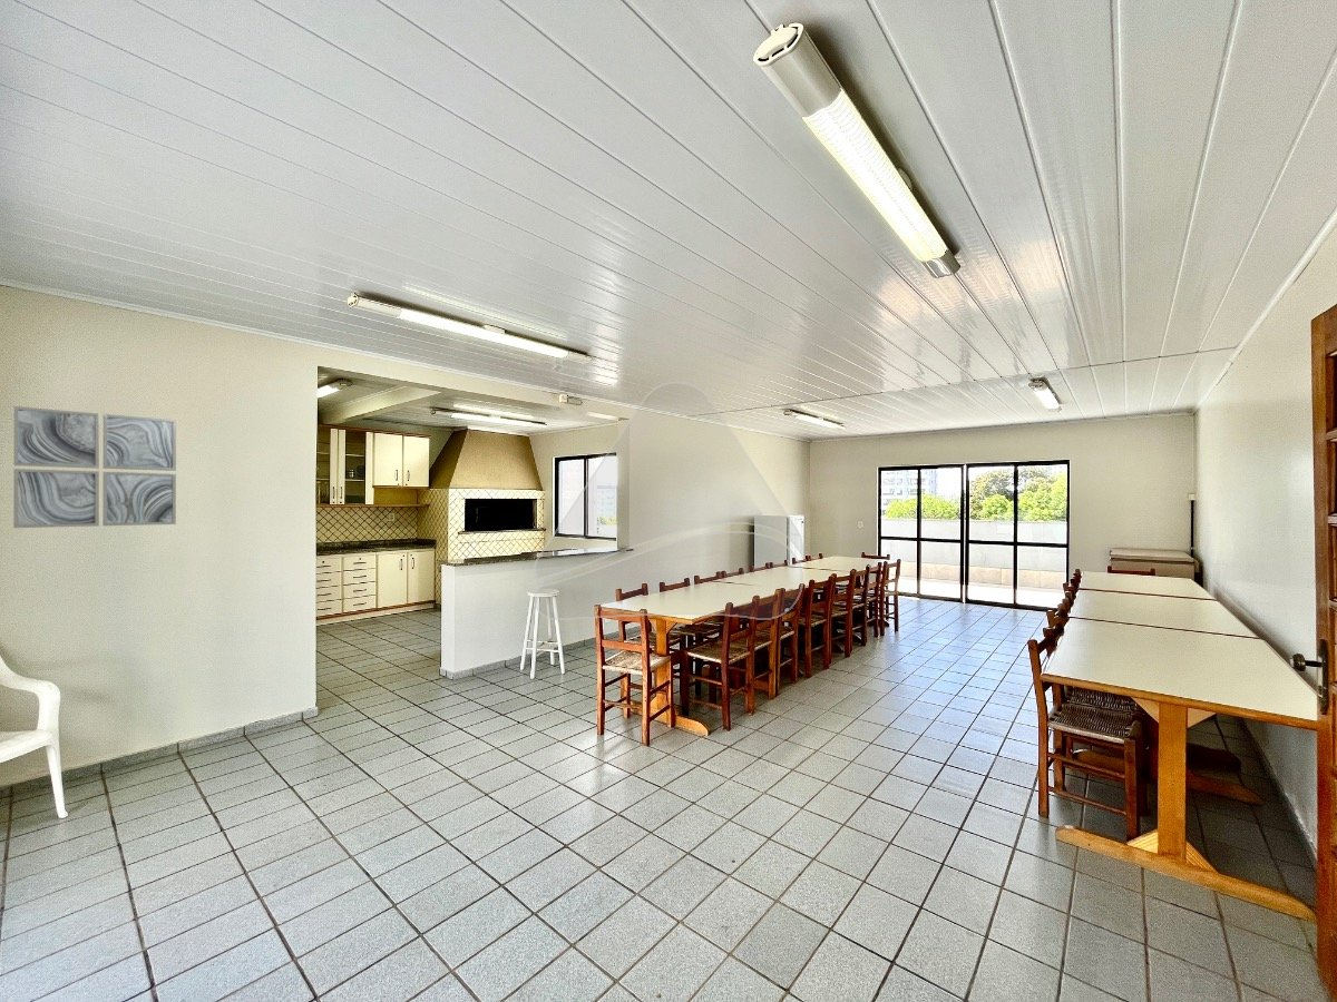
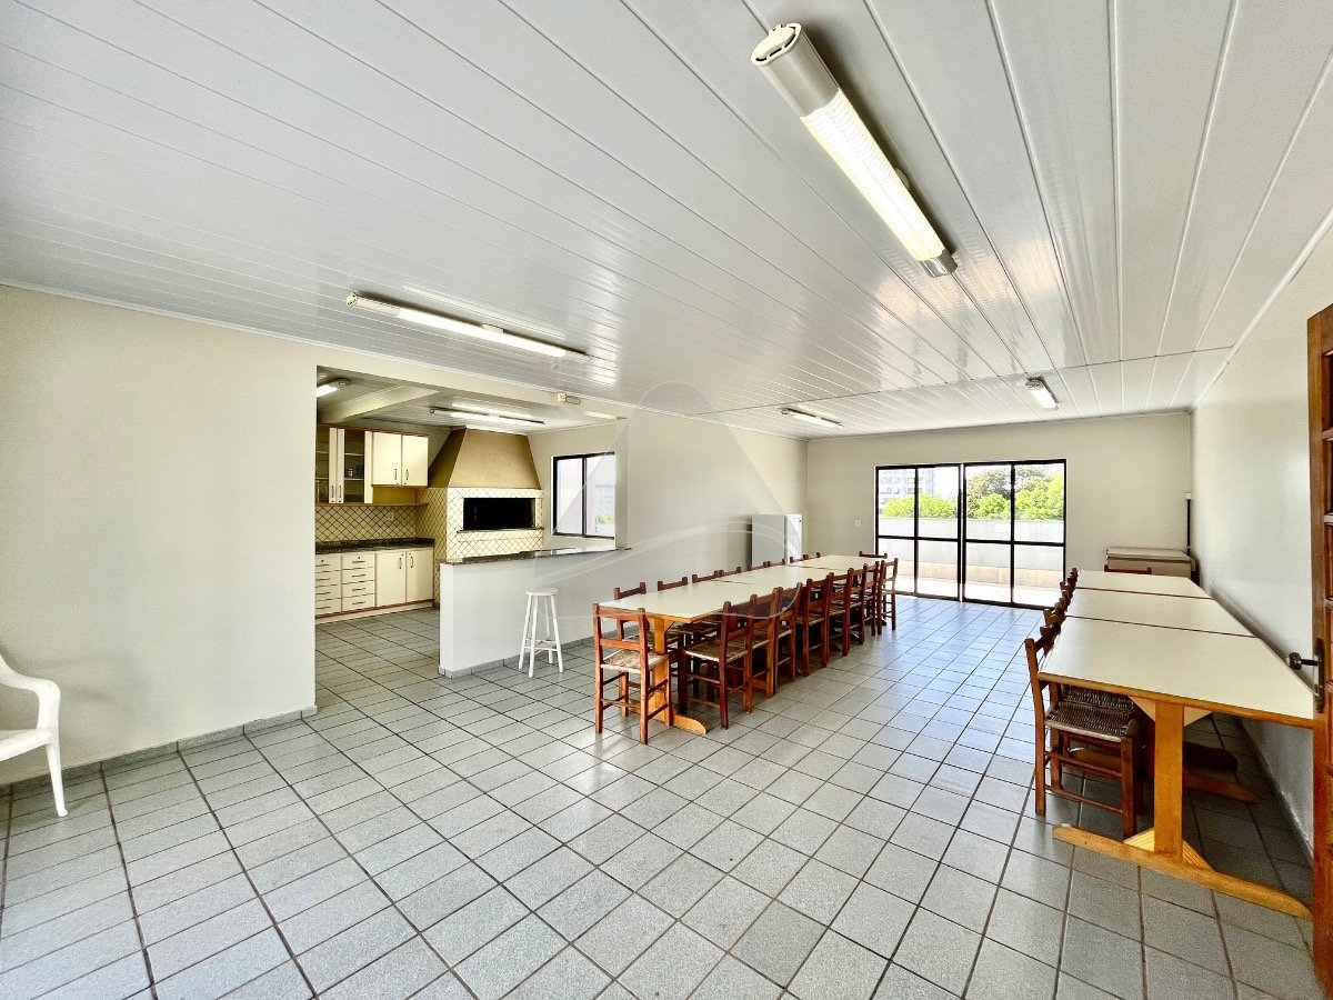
- wall art (103, 468)
